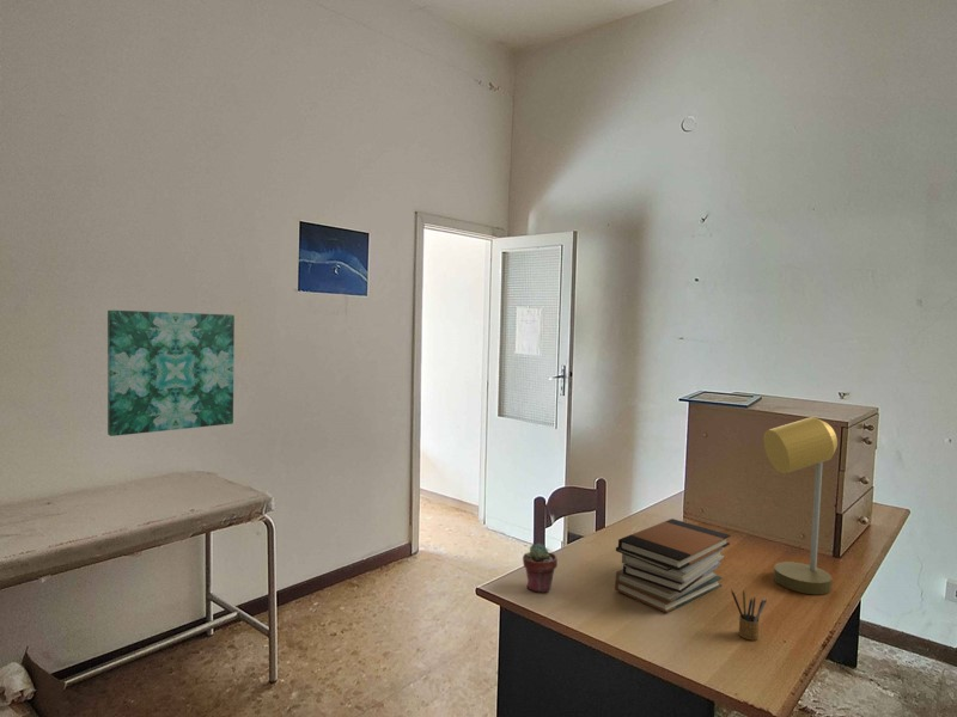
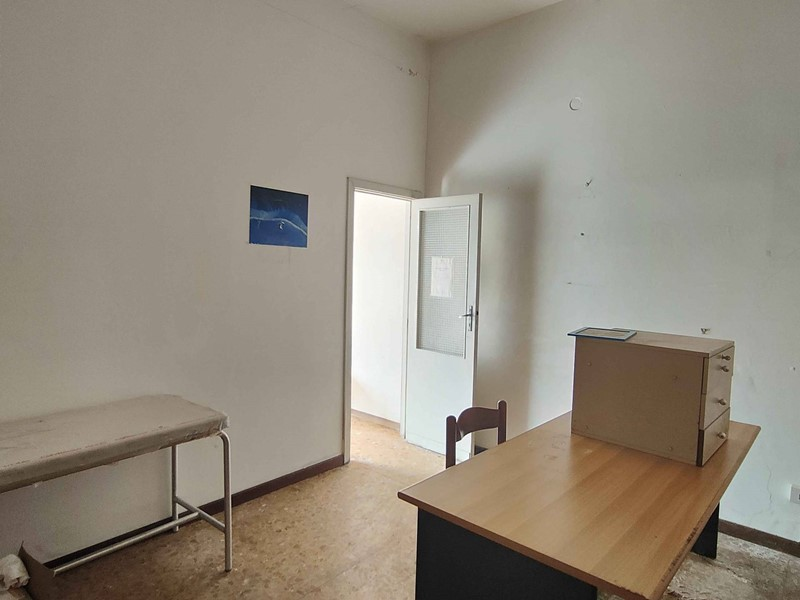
- desk lamp (813, 500)
- book stack (672, 562)
- wall art (175, 370)
- pencil box (748, 613)
- potted succulent (540, 565)
